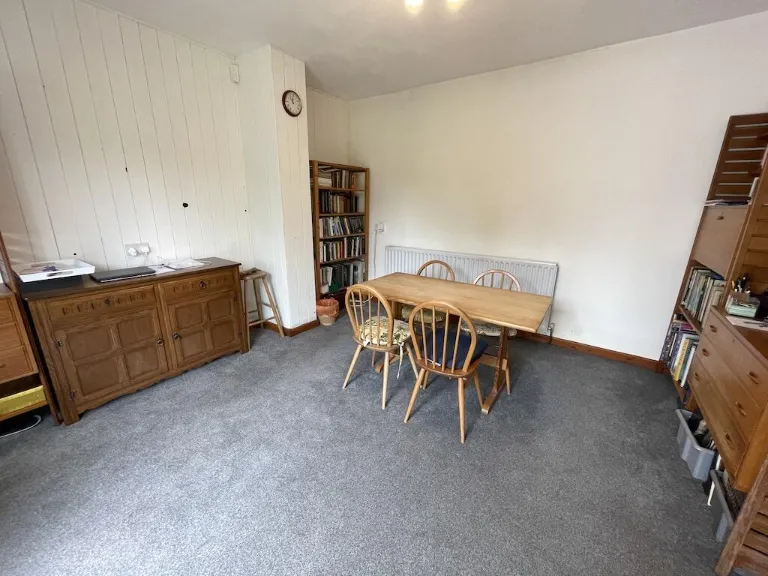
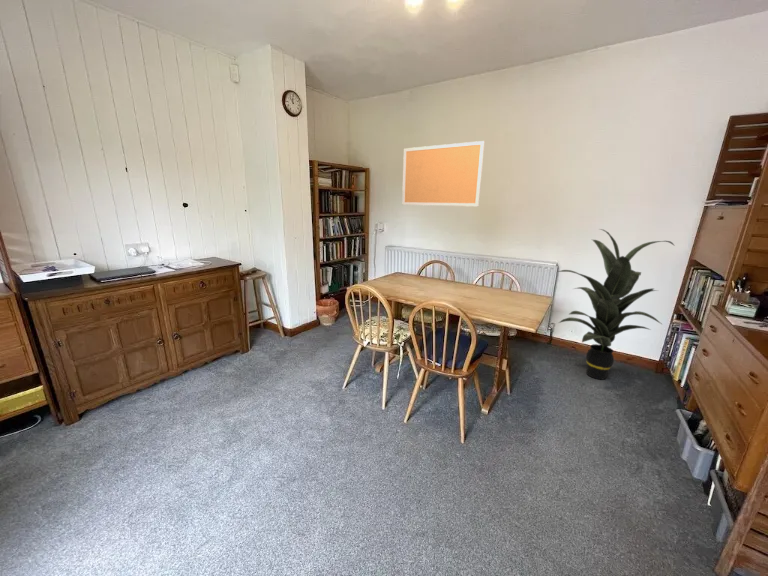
+ bulletin board (439, 176)
+ indoor plant (604, 305)
